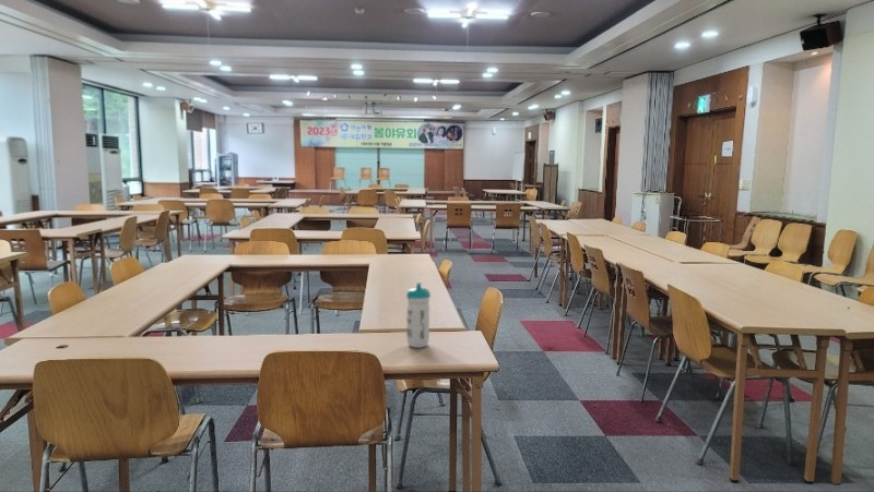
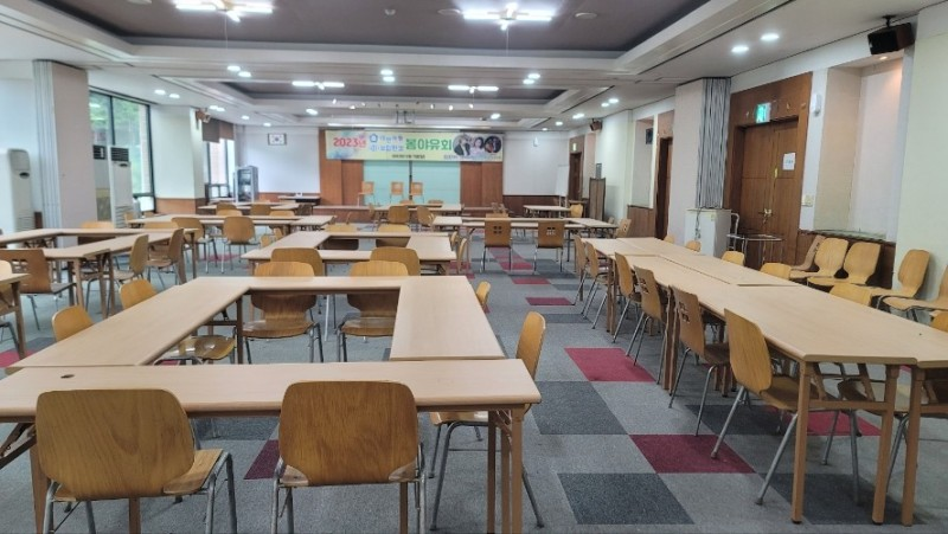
- water bottle (417, 314)
